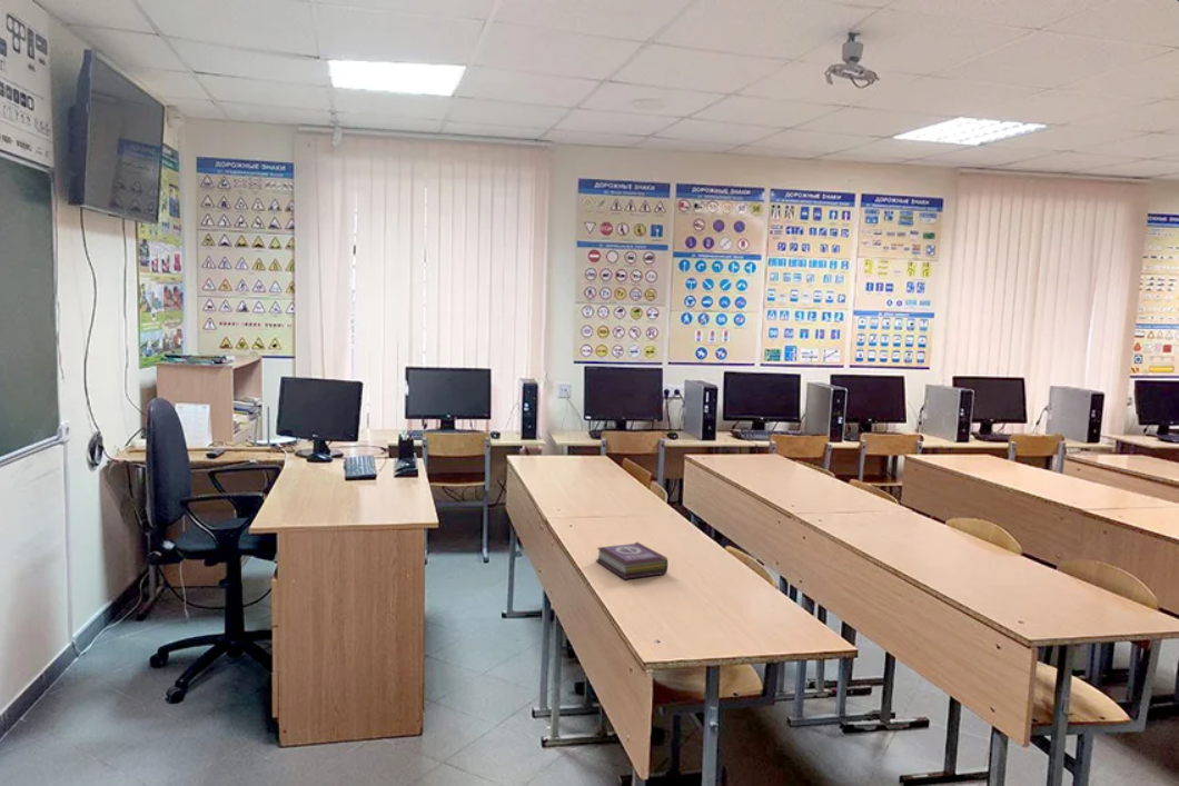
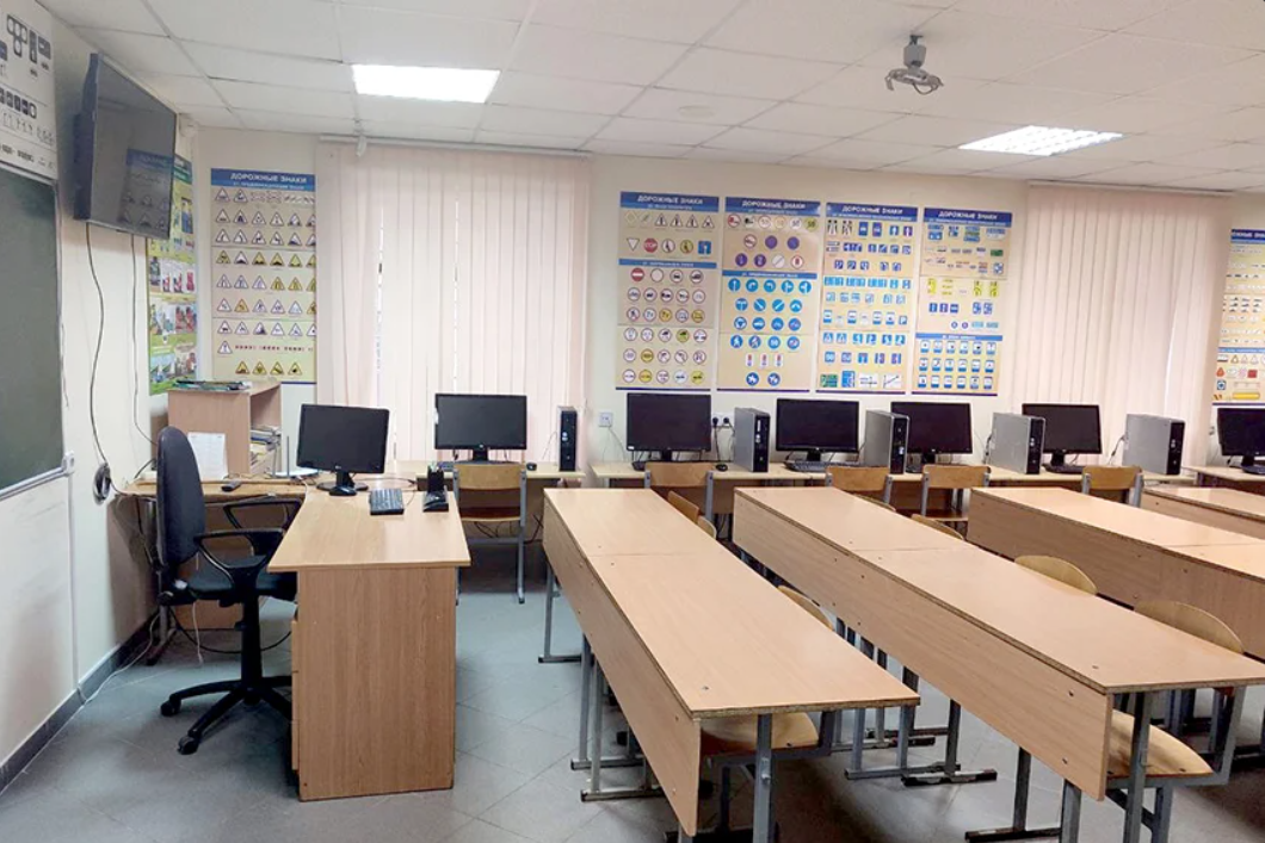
- book (631, 558)
